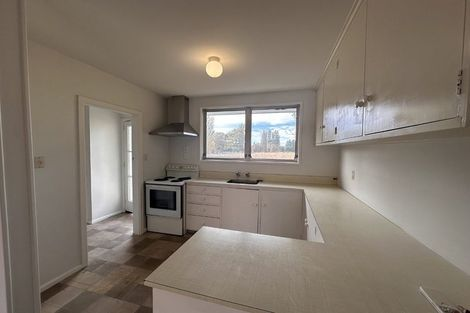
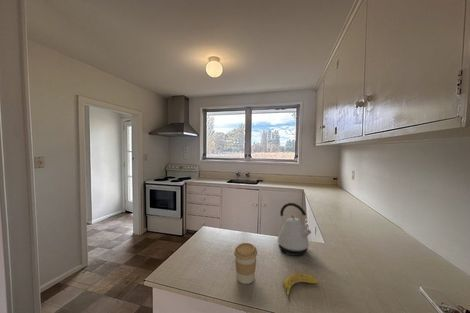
+ coffee cup (245, 262)
+ banana (299, 281)
+ kettle (294, 226)
